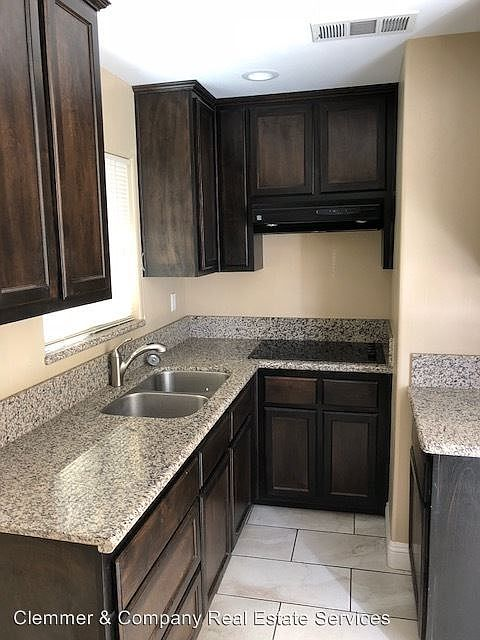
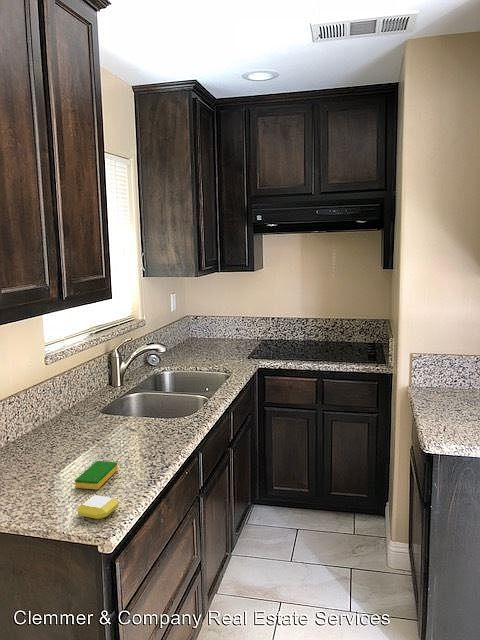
+ dish sponge (97, 474)
+ soap bar (98, 506)
